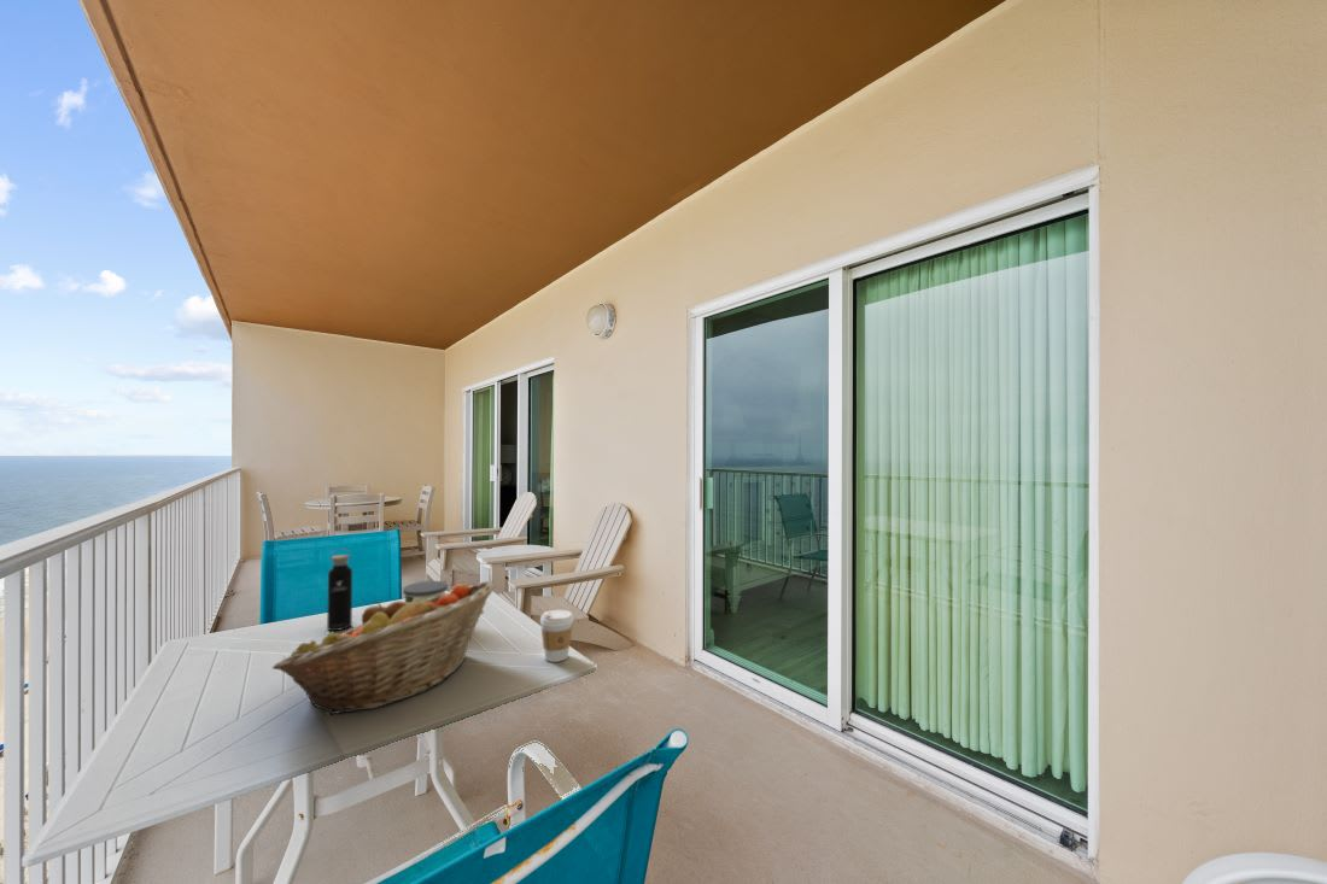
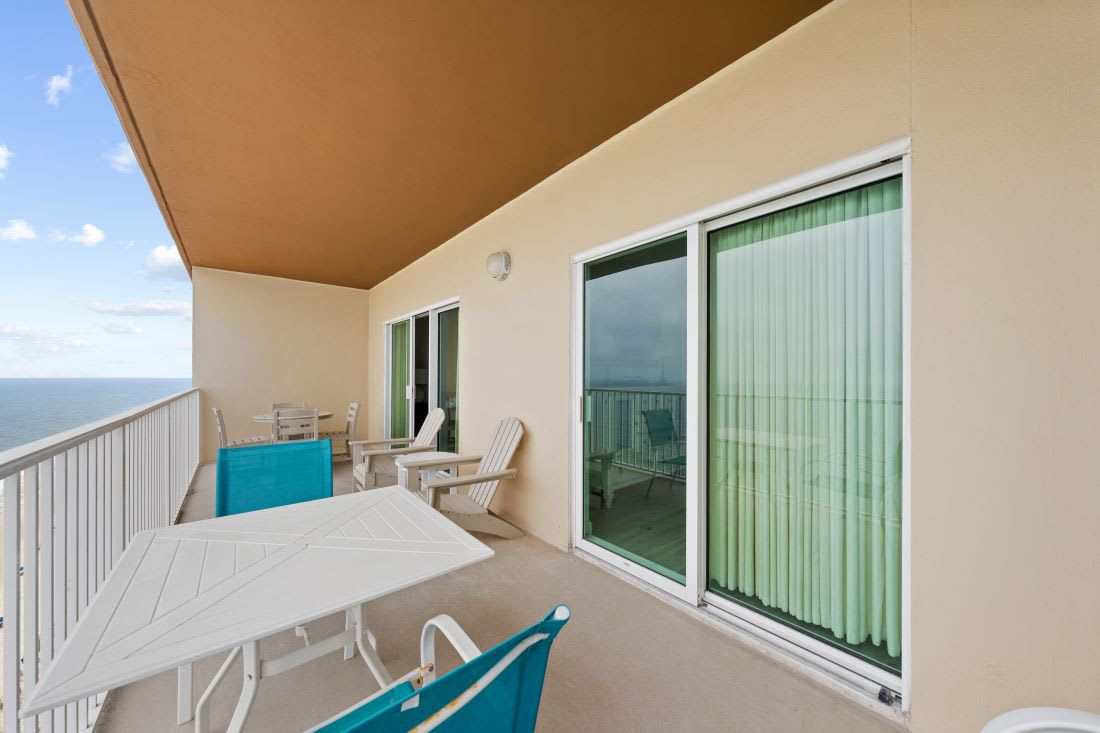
- candle (425, 599)
- fruit basket (399, 634)
- water bottle (339, 587)
- coffee cup (556, 634)
